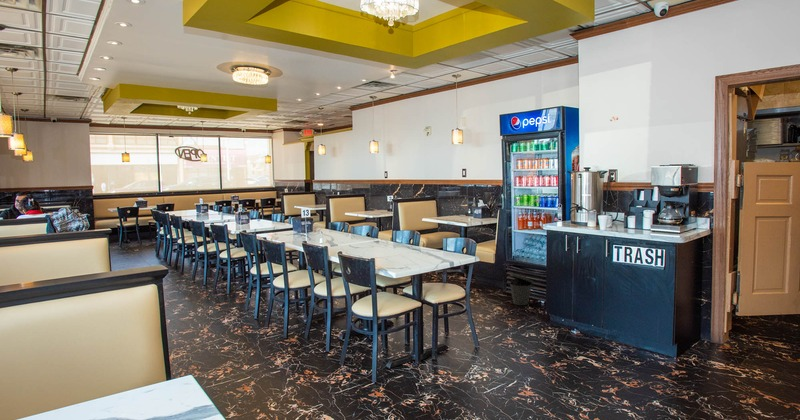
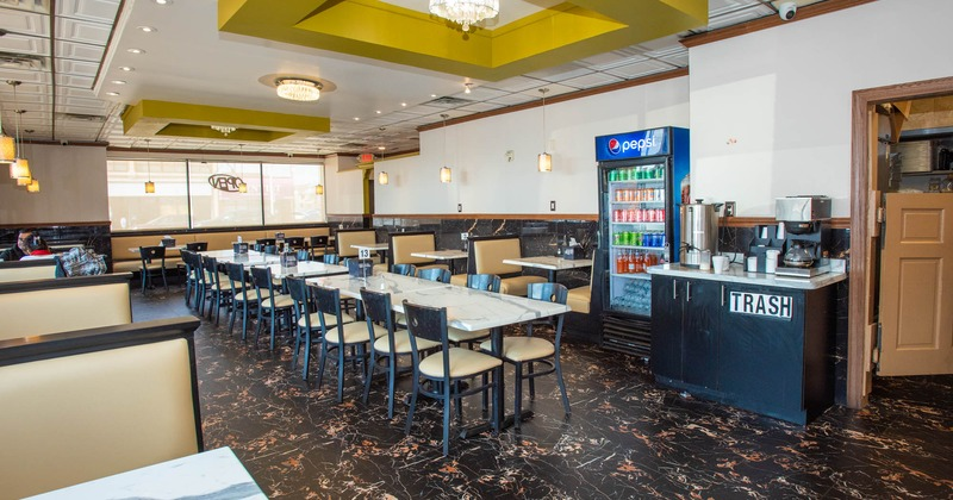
- trash can (521, 288)
